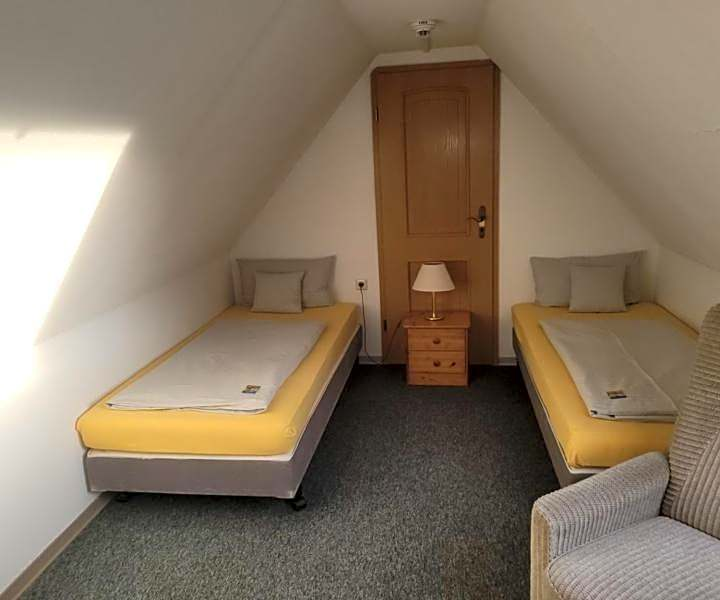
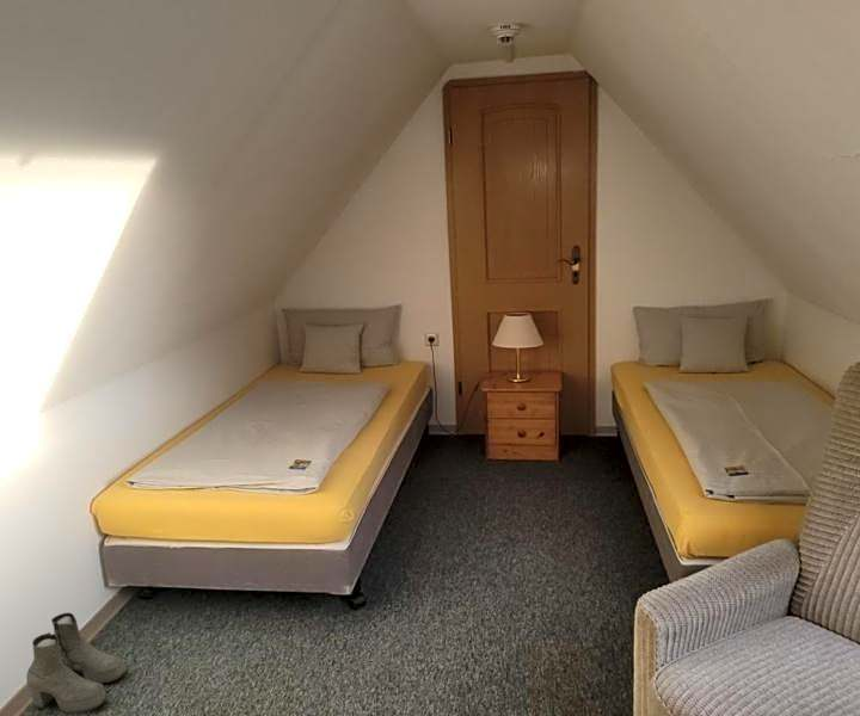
+ boots (73, 659)
